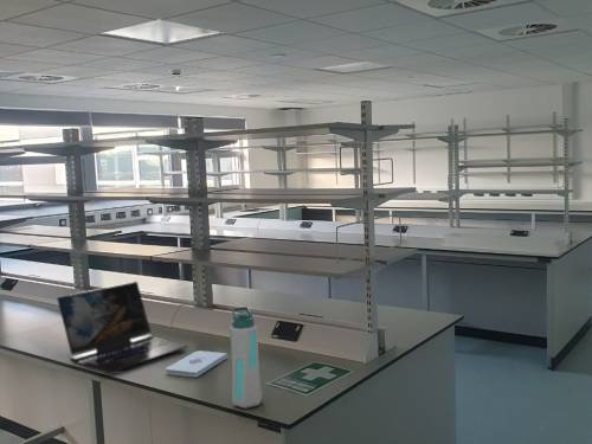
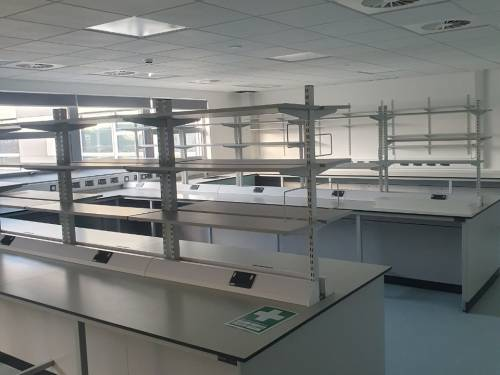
- water bottle (244, 356)
- laptop (123, 323)
- notepad (197, 362)
